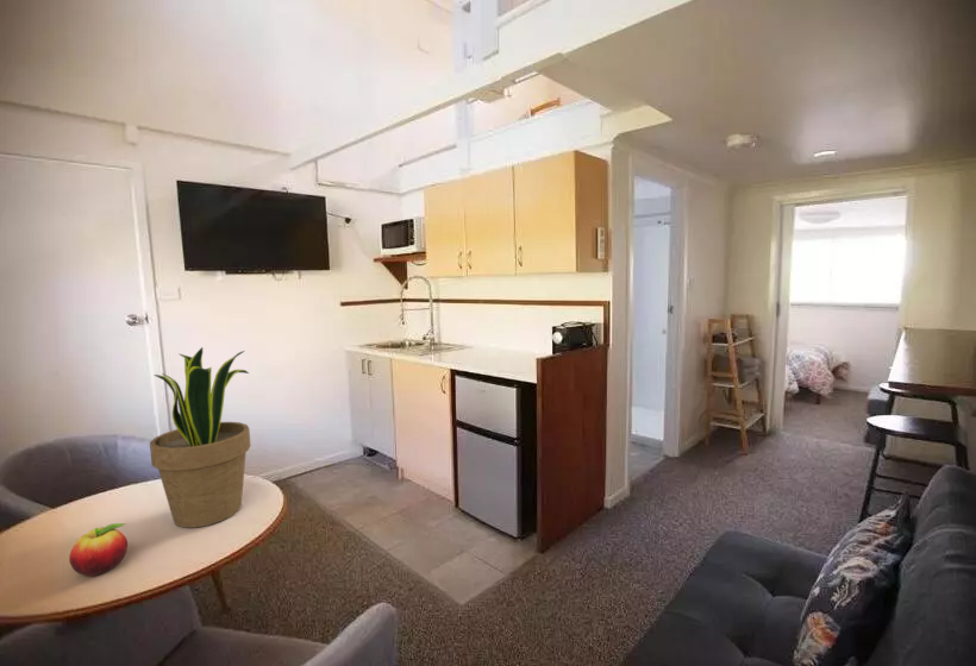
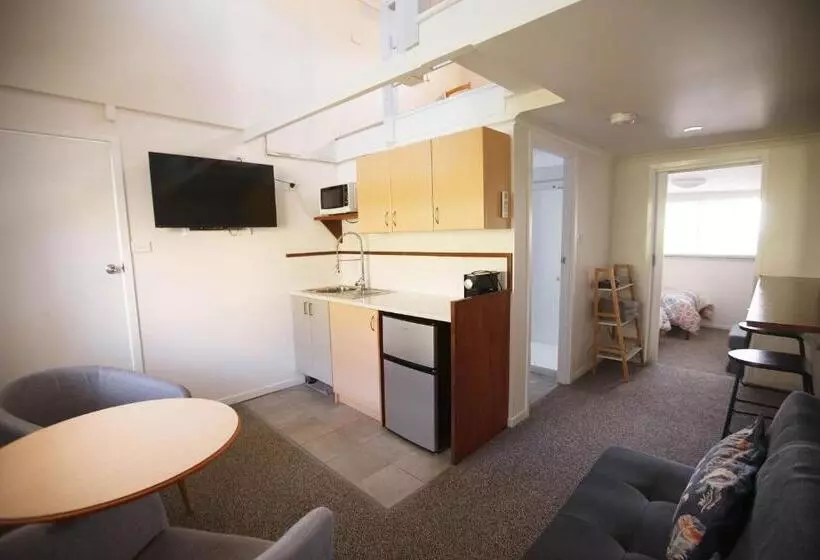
- fruit (99, 548)
- potted plant (209, 429)
